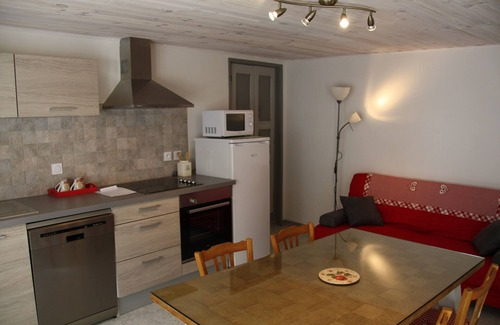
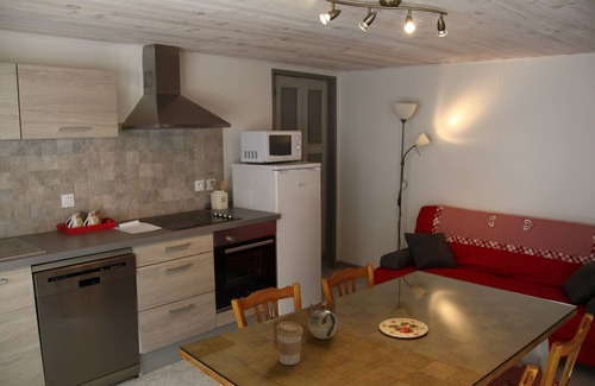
+ teapot (321, 319)
+ coffee cup (289, 342)
